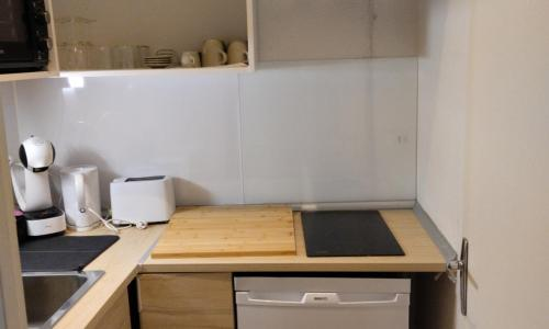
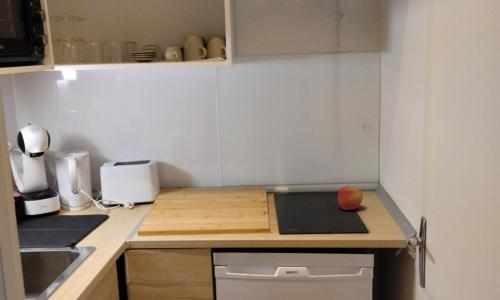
+ apple (350, 196)
